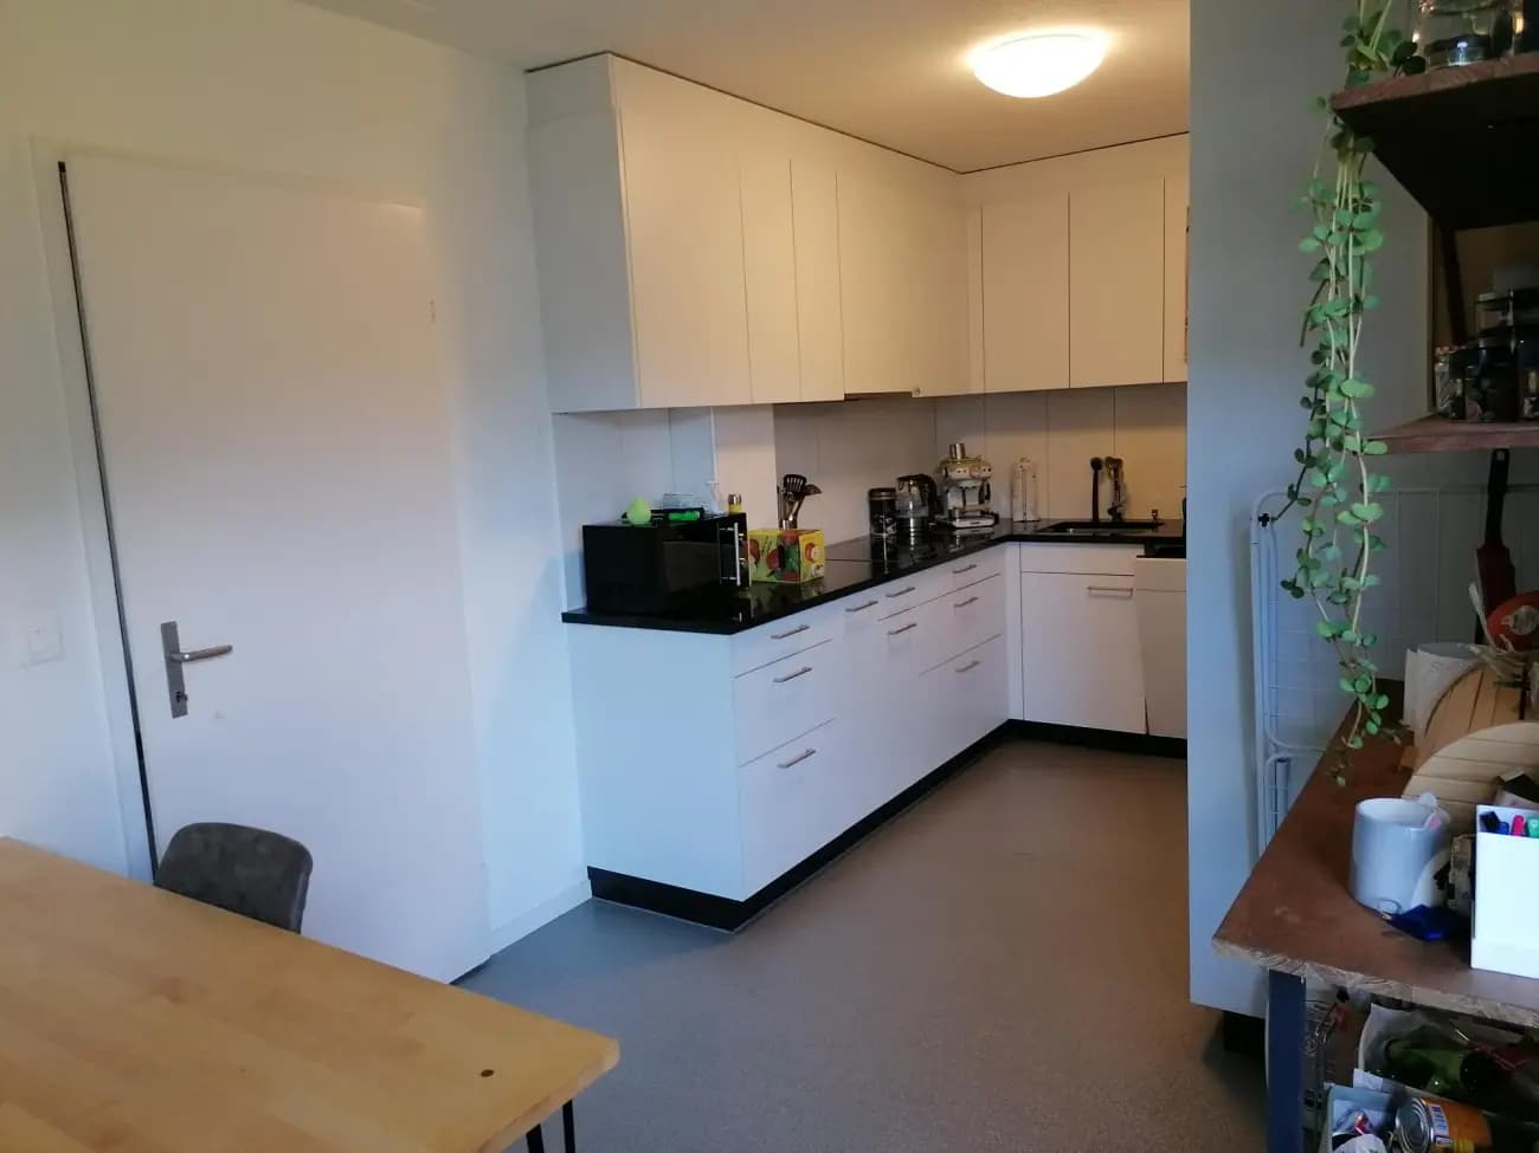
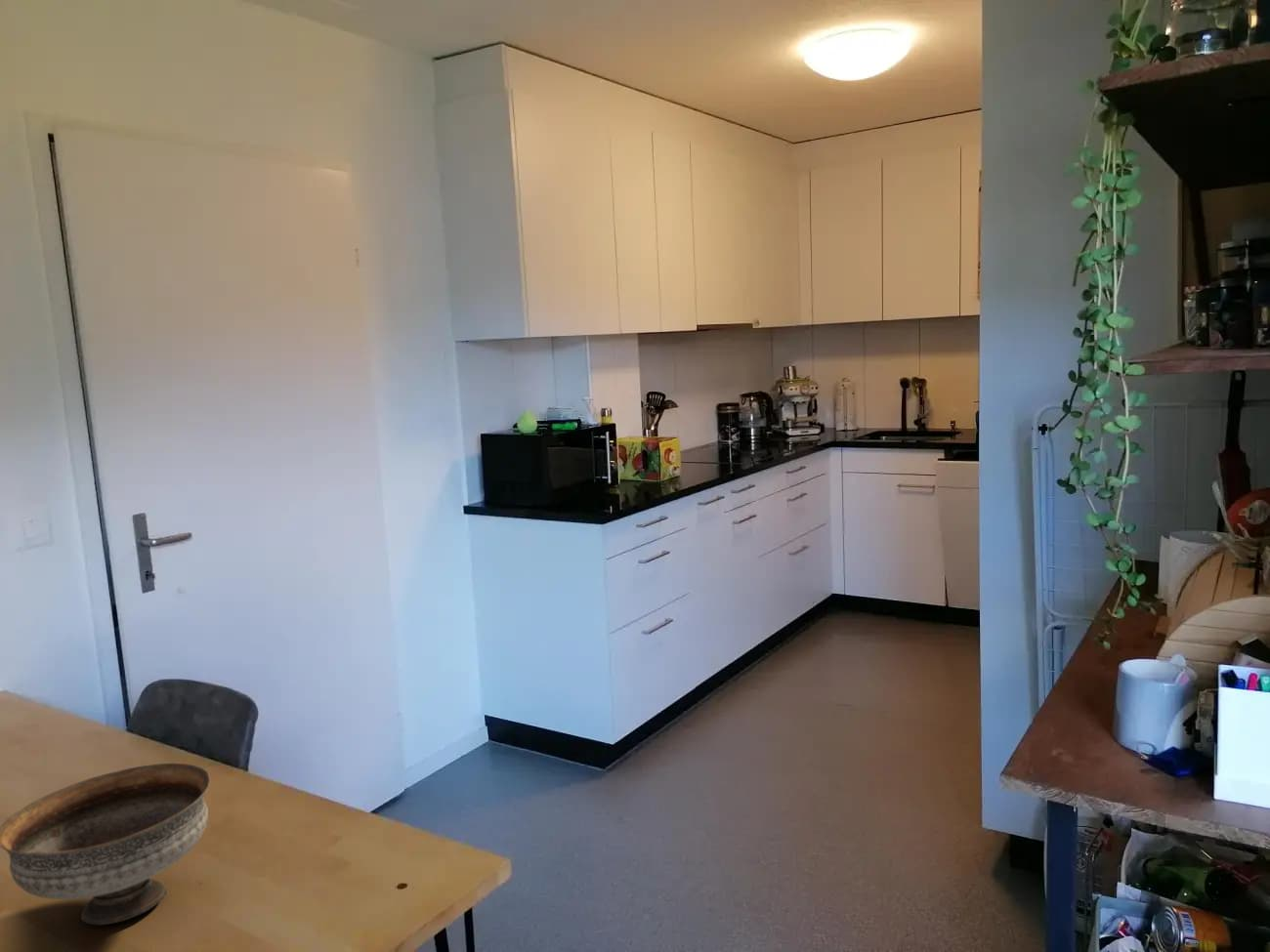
+ bowl (114, 852)
